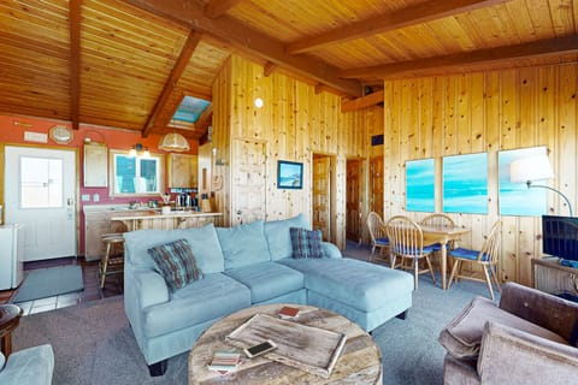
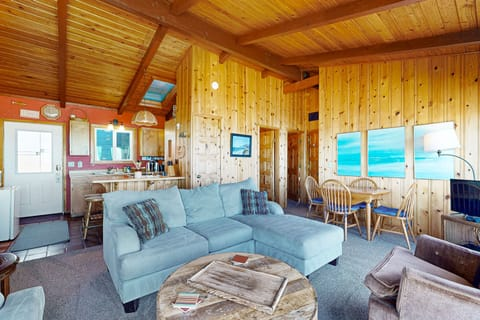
- cell phone (260, 348)
